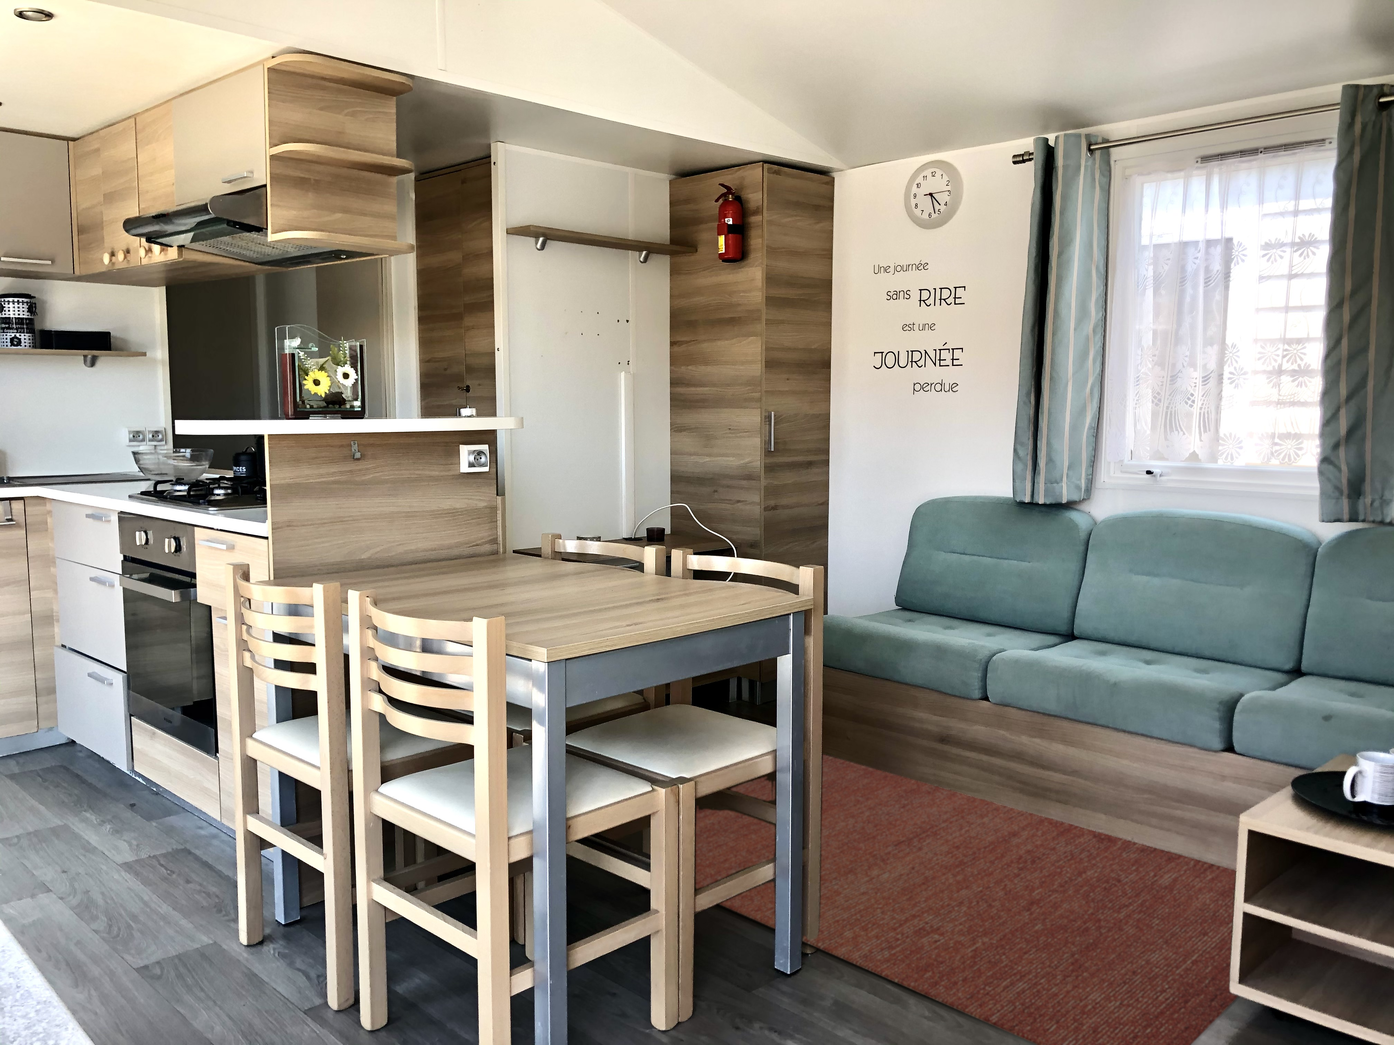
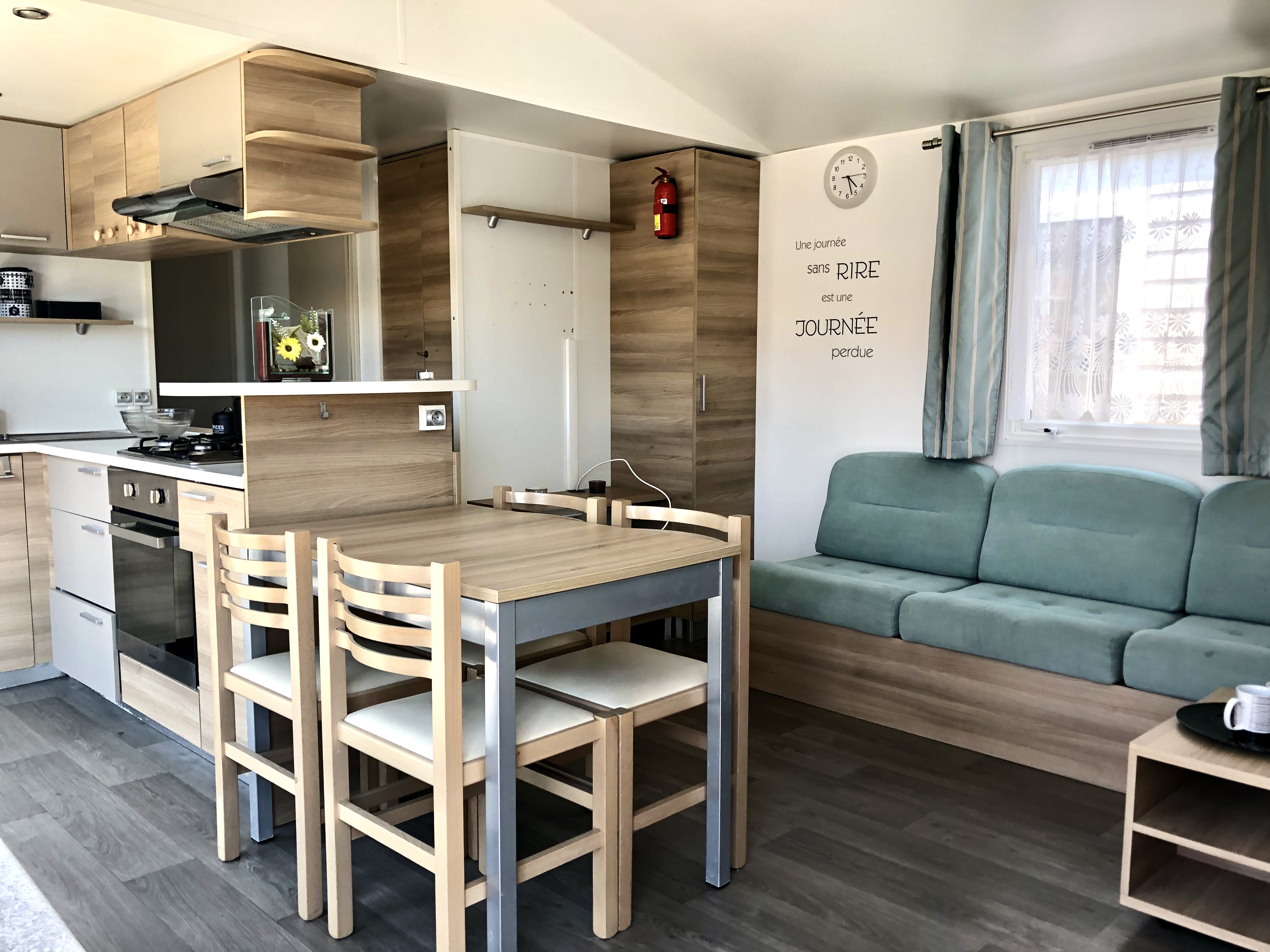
- rug (917, 863)
